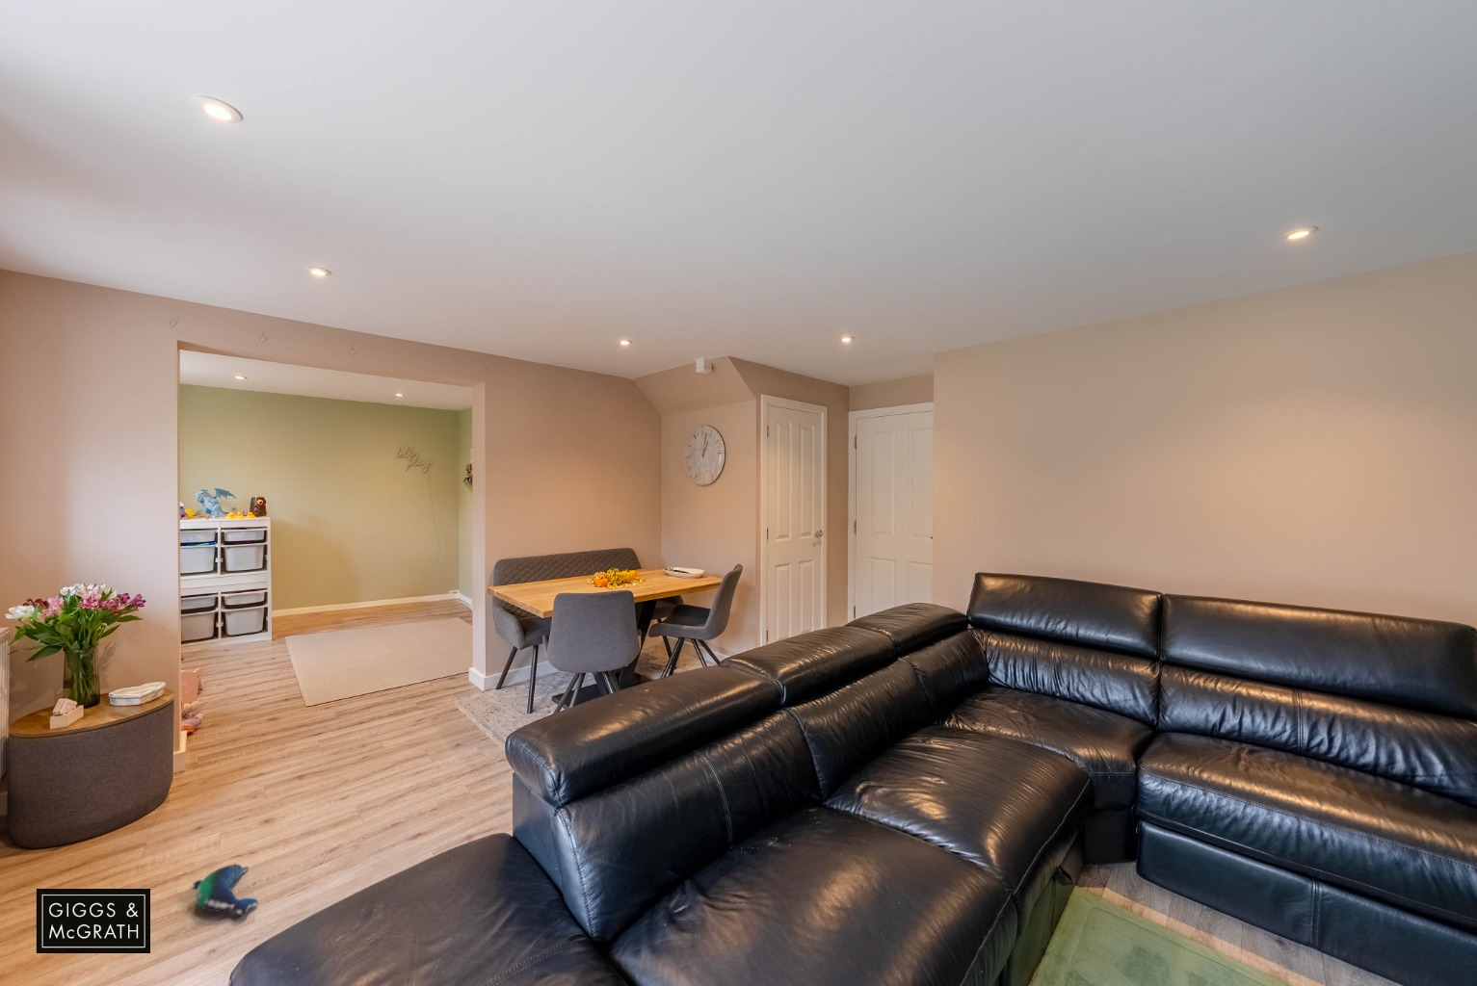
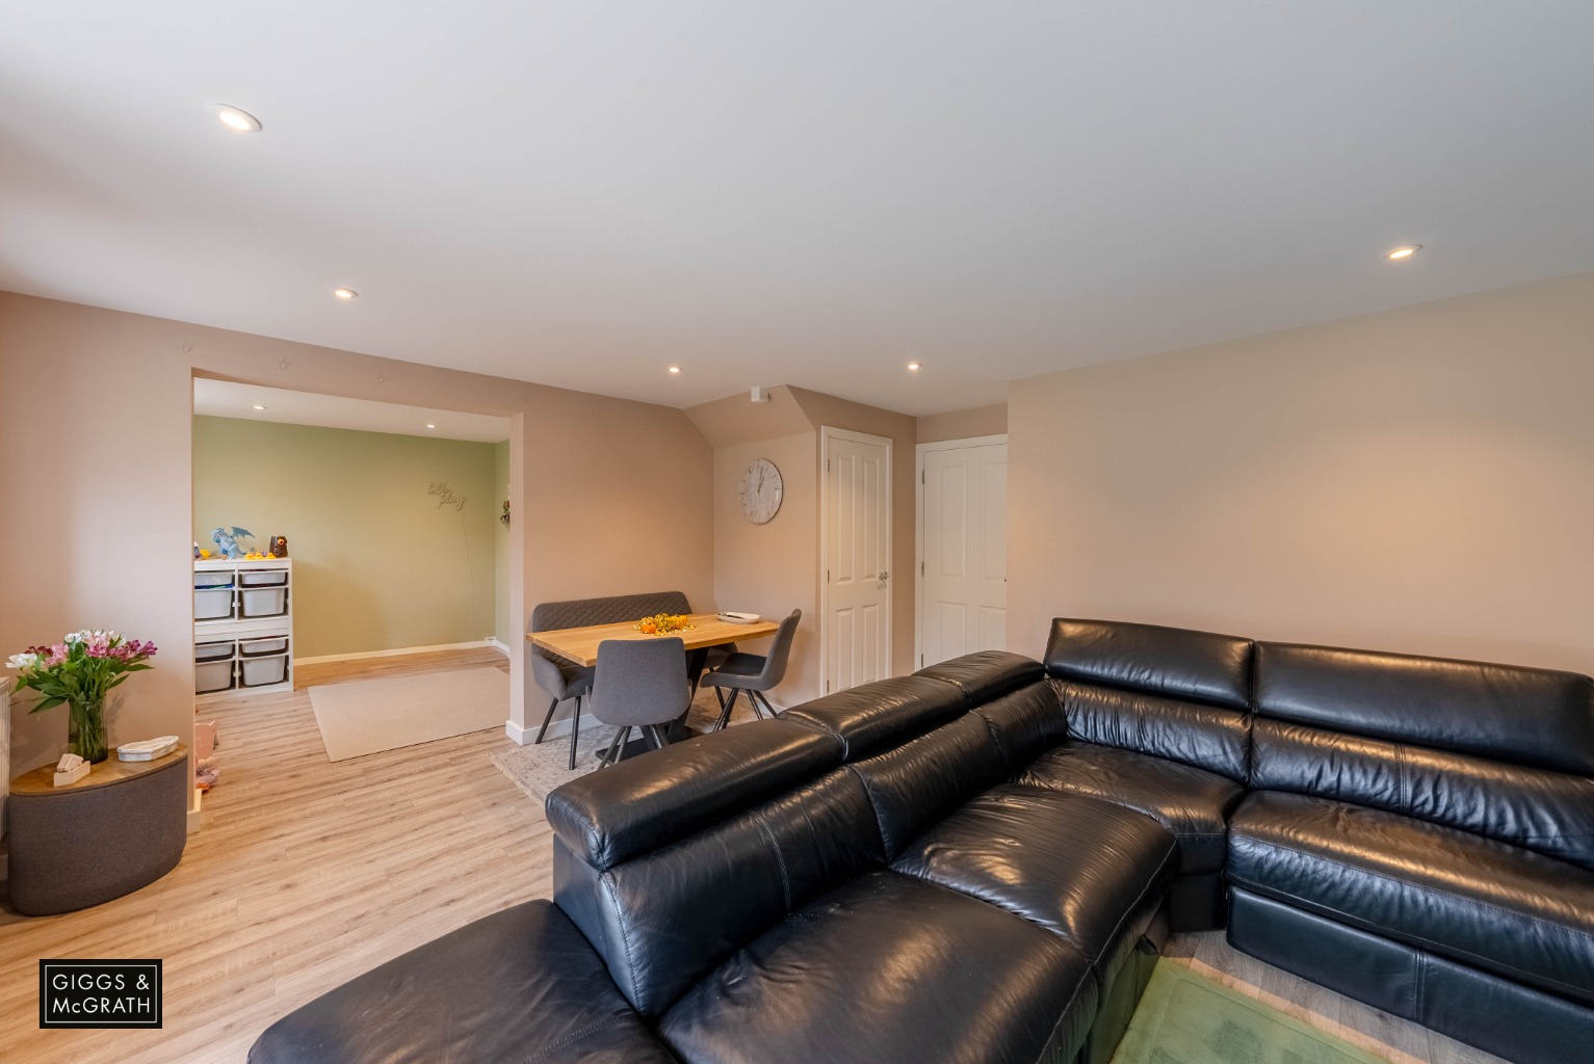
- plush toy (227, 886)
